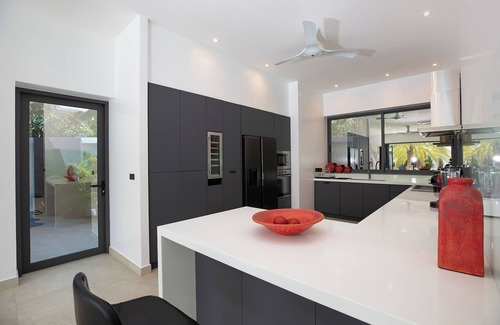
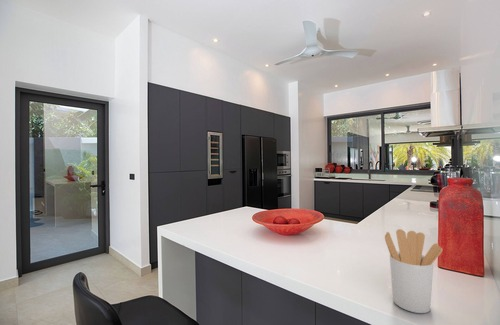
+ utensil holder (410, 266)
